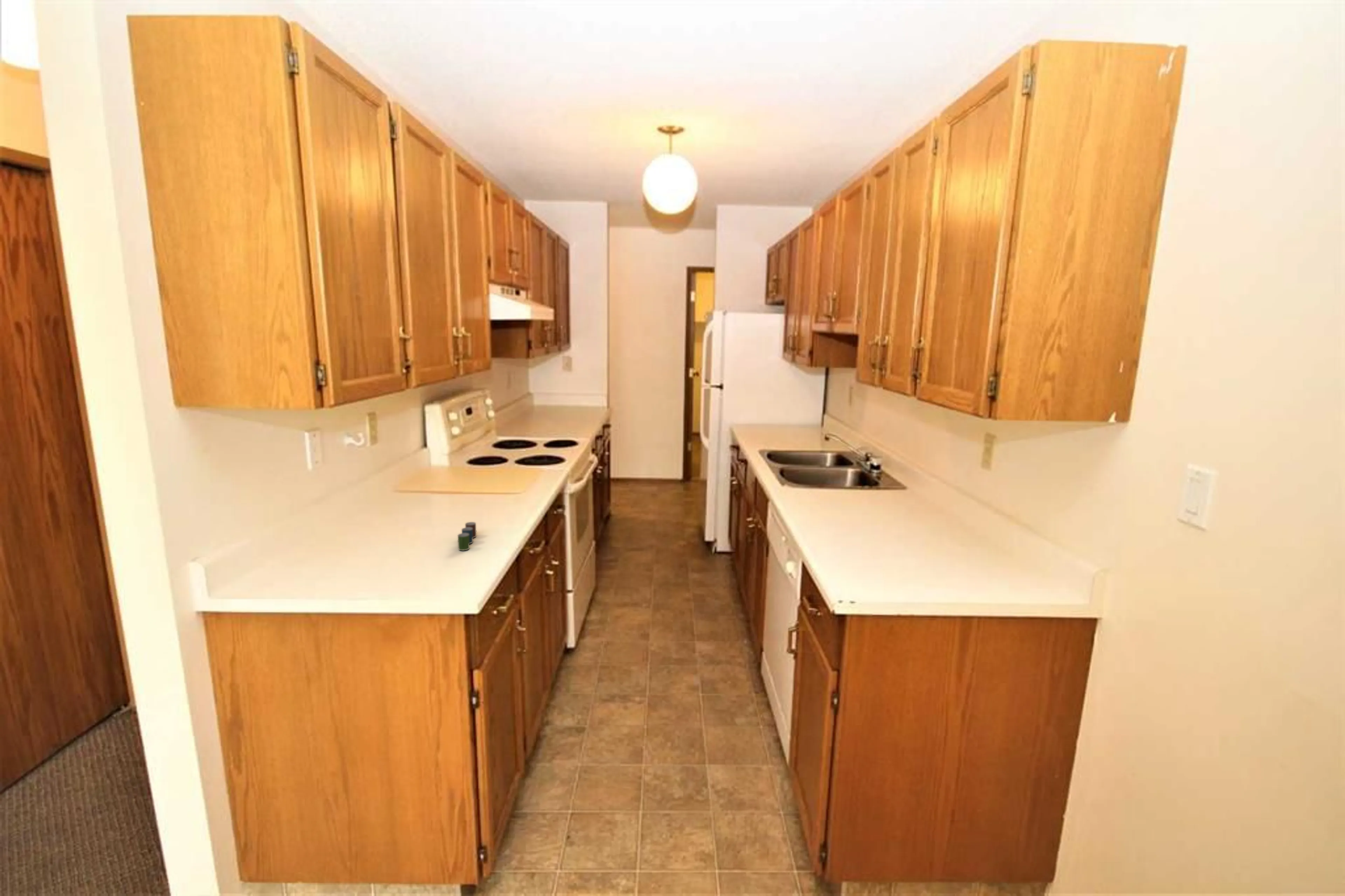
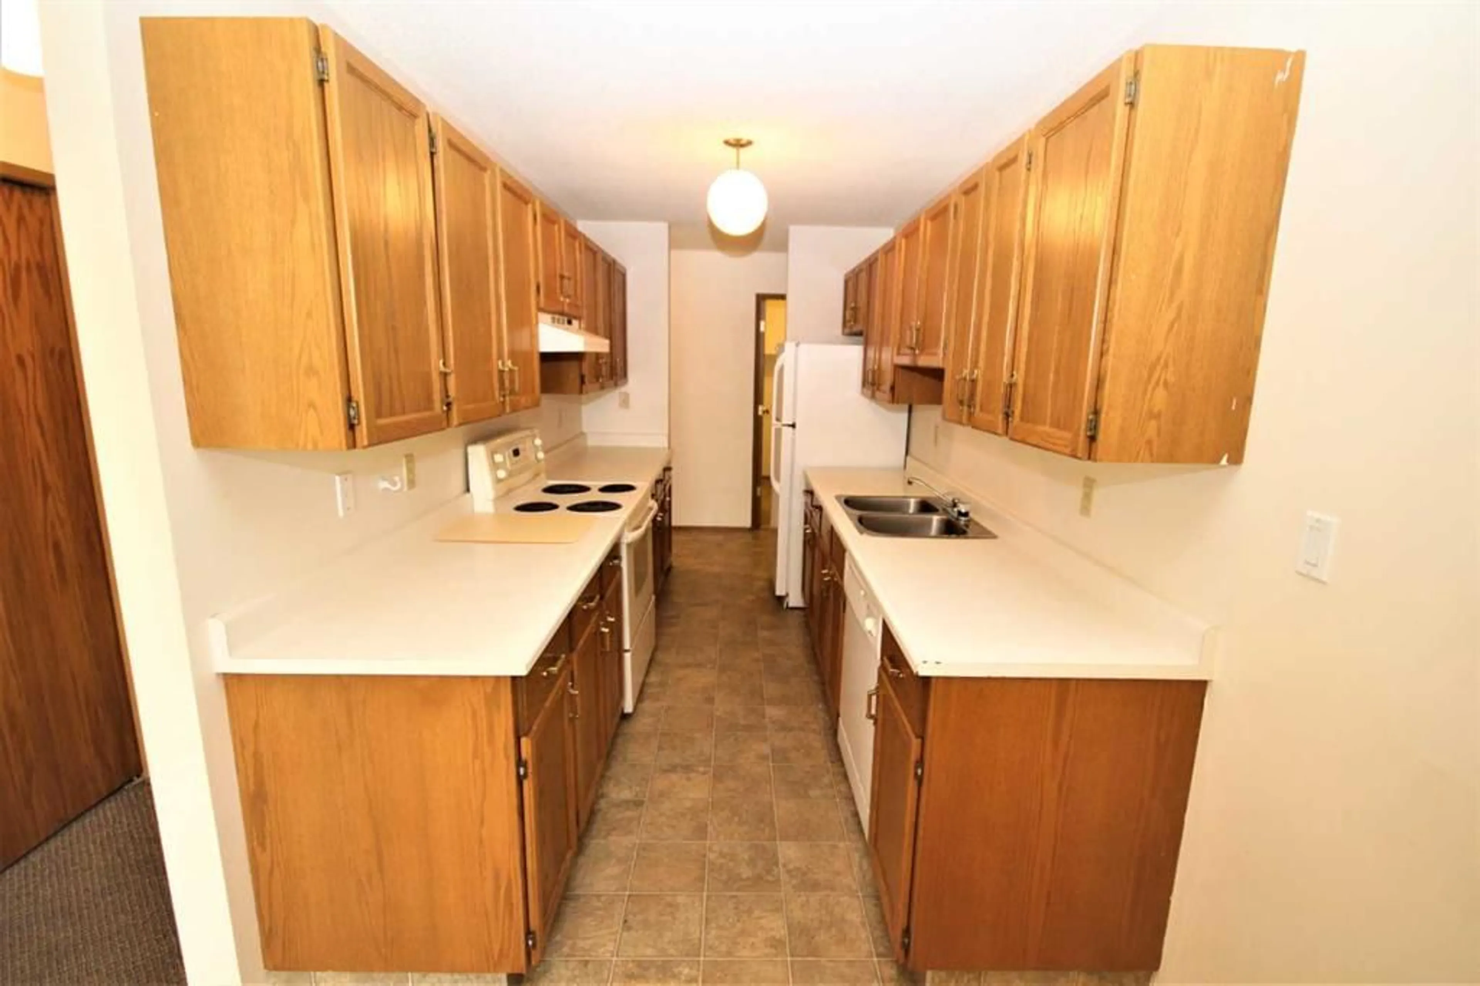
- cup (467, 532)
